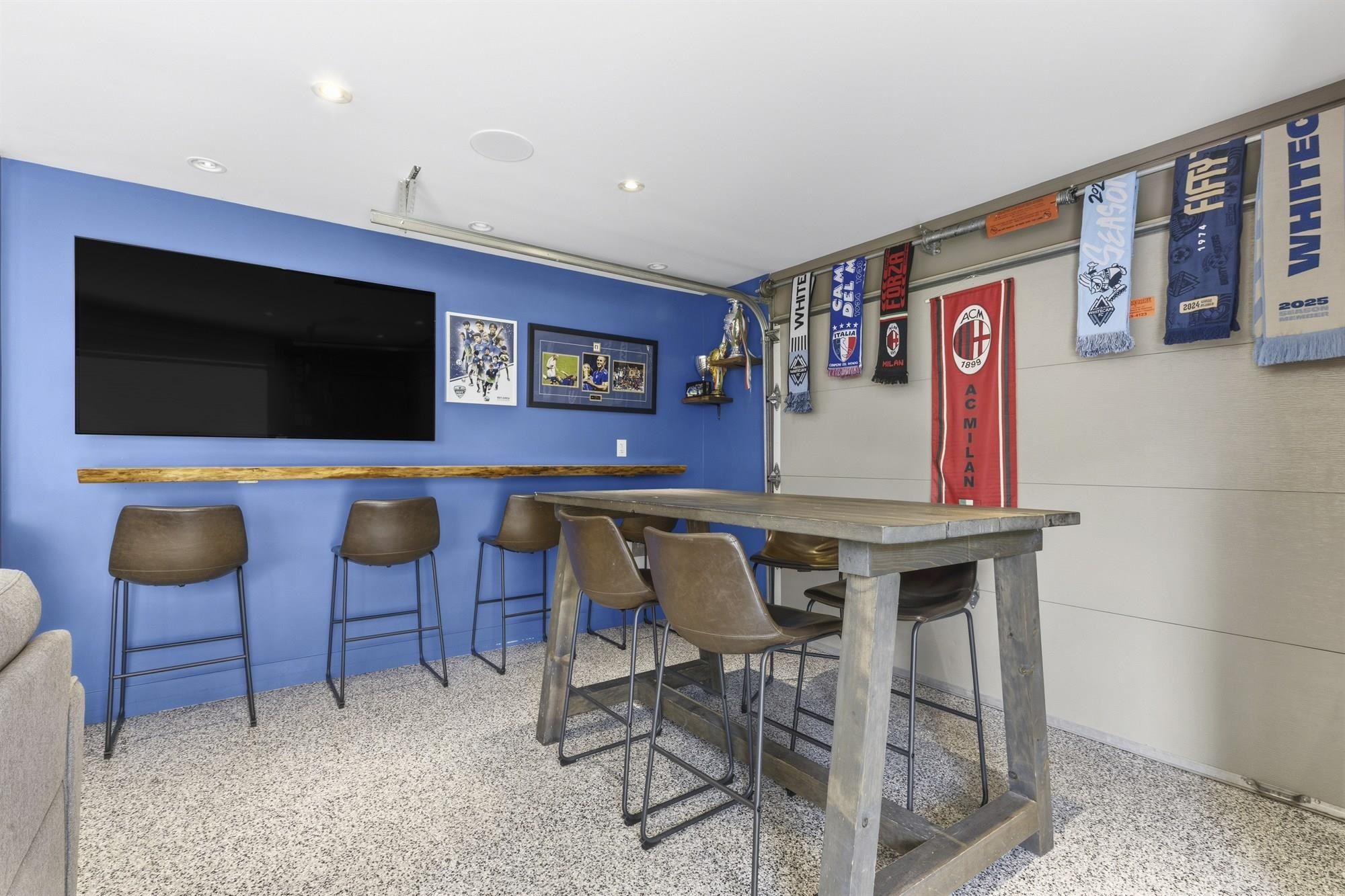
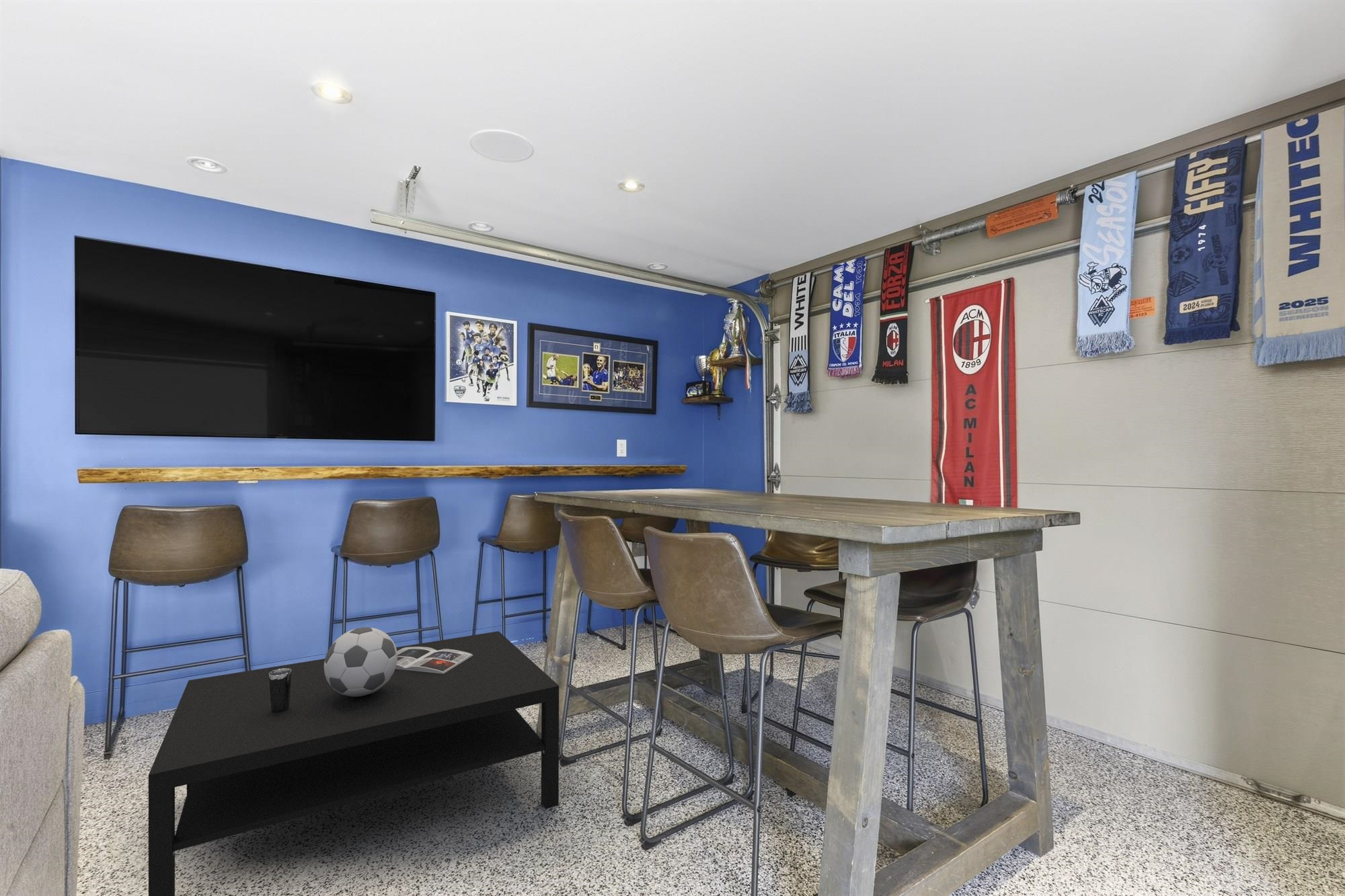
+ soccer ball (361, 661)
+ coffee table (372, 742)
+ magazine (422, 658)
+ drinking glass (280, 690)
